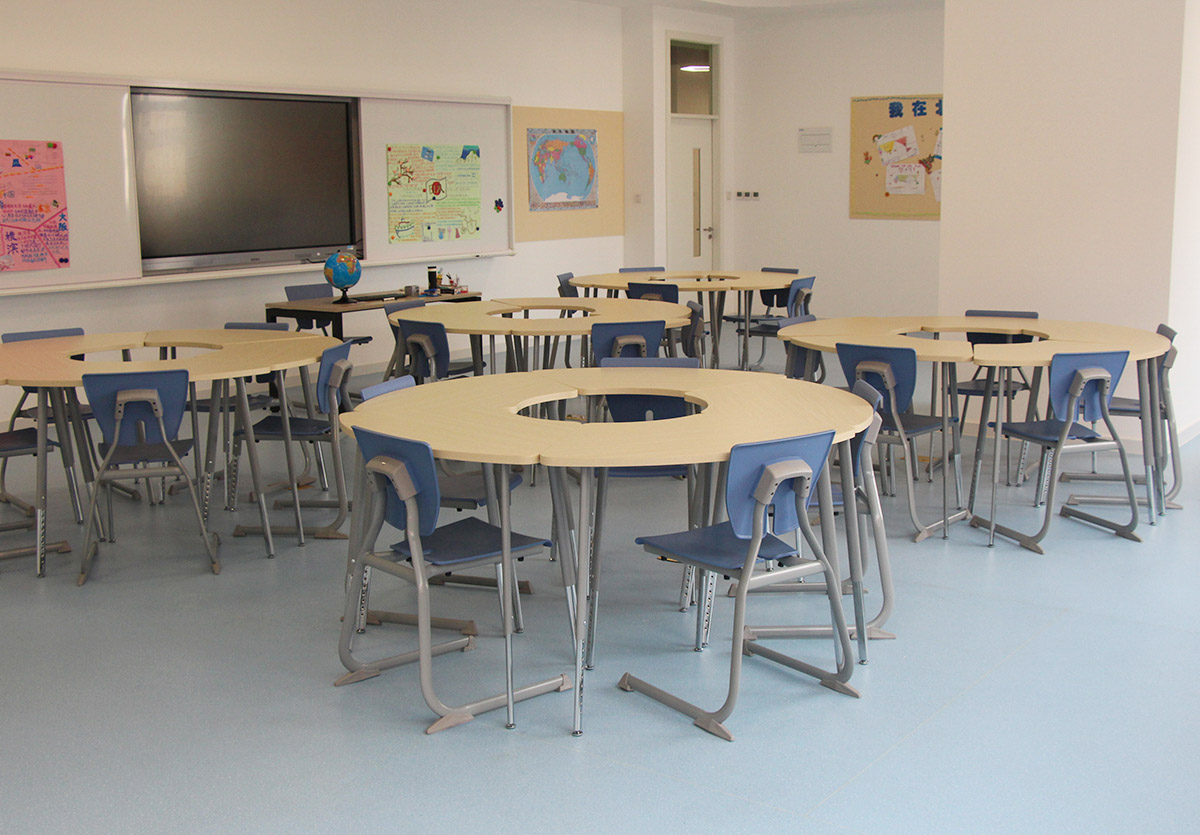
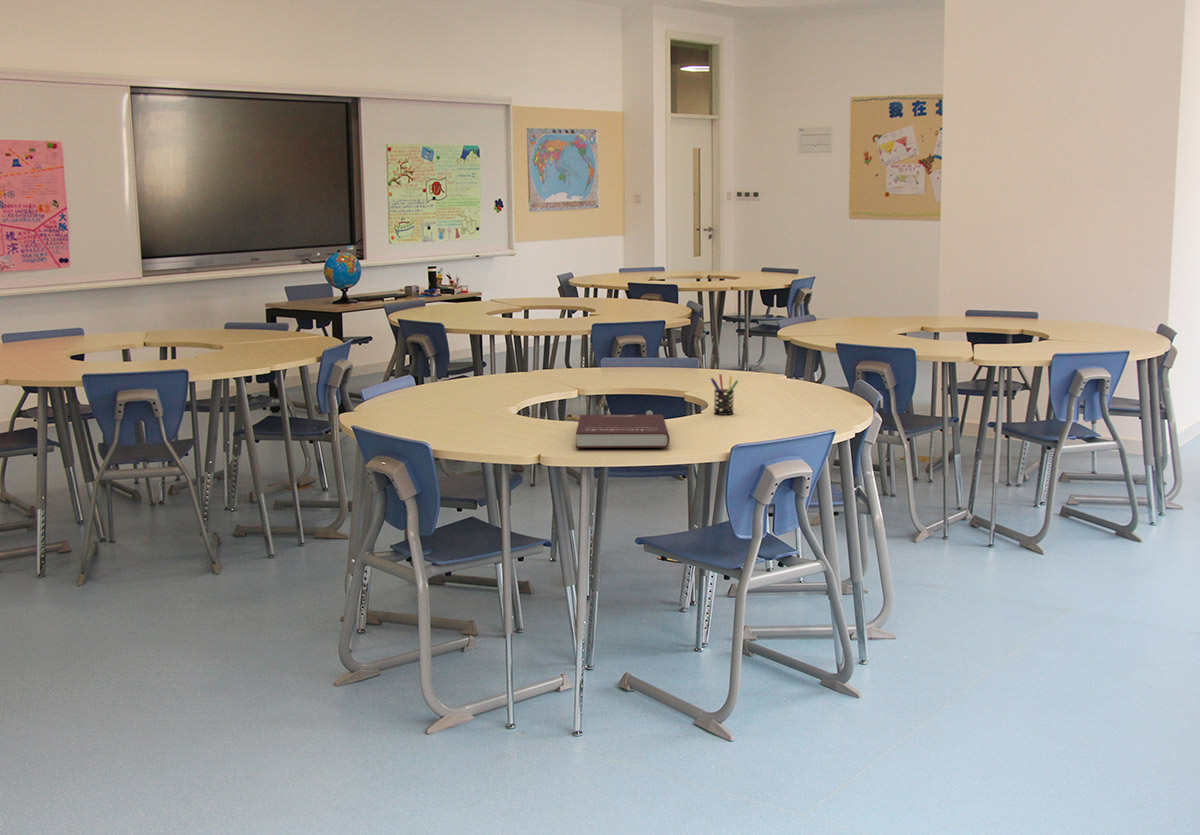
+ book (622, 430)
+ pen holder (726, 394)
